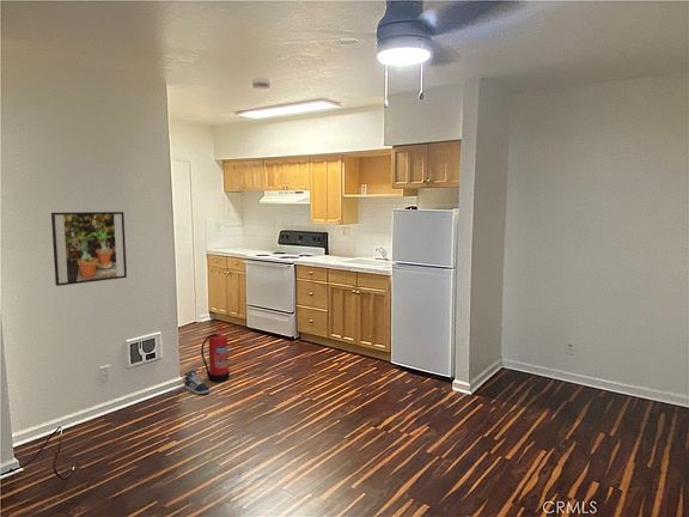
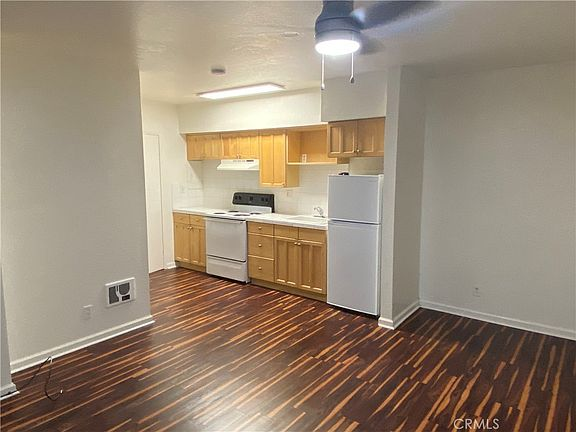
- fire extinguisher (214, 353)
- sneaker (196, 381)
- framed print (91, 247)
